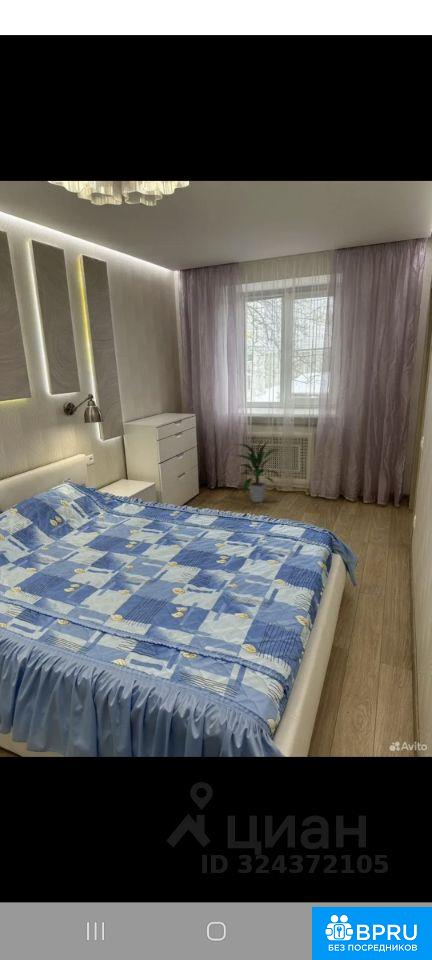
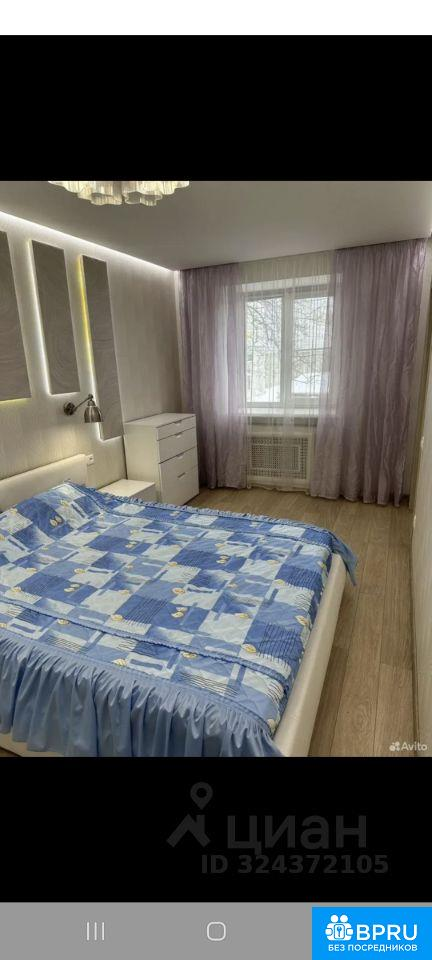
- indoor plant (255, 470)
